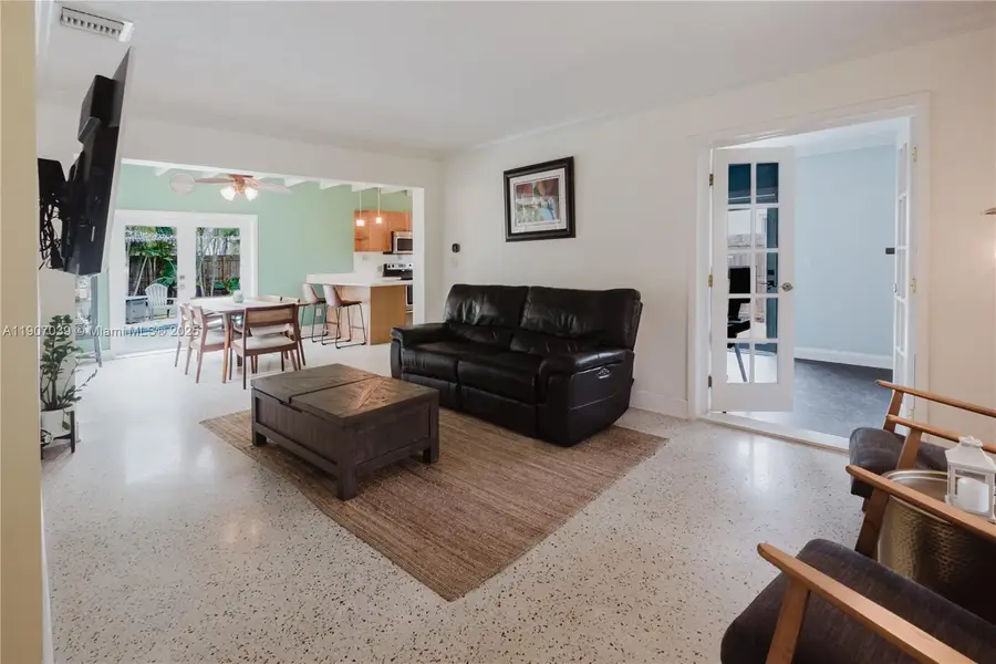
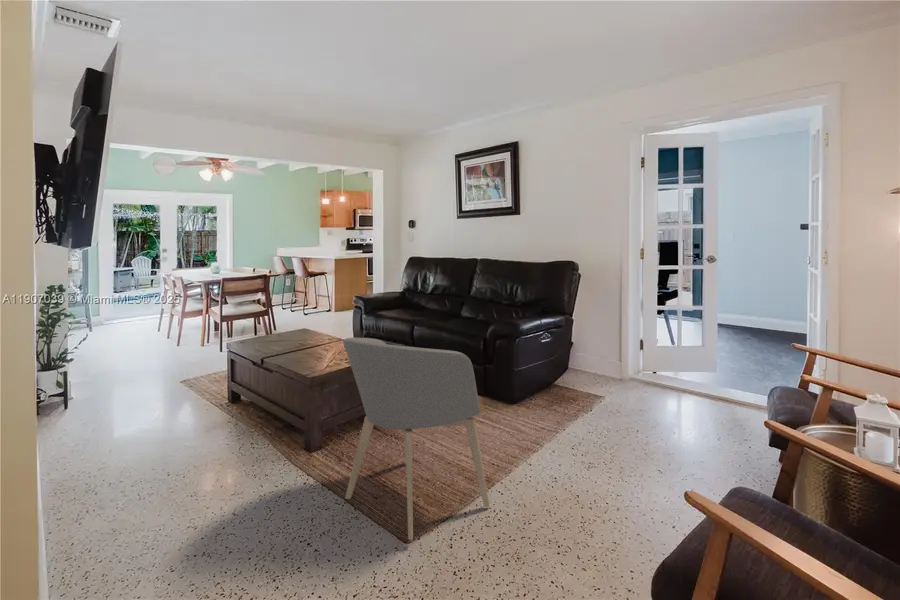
+ armchair (415, 416)
